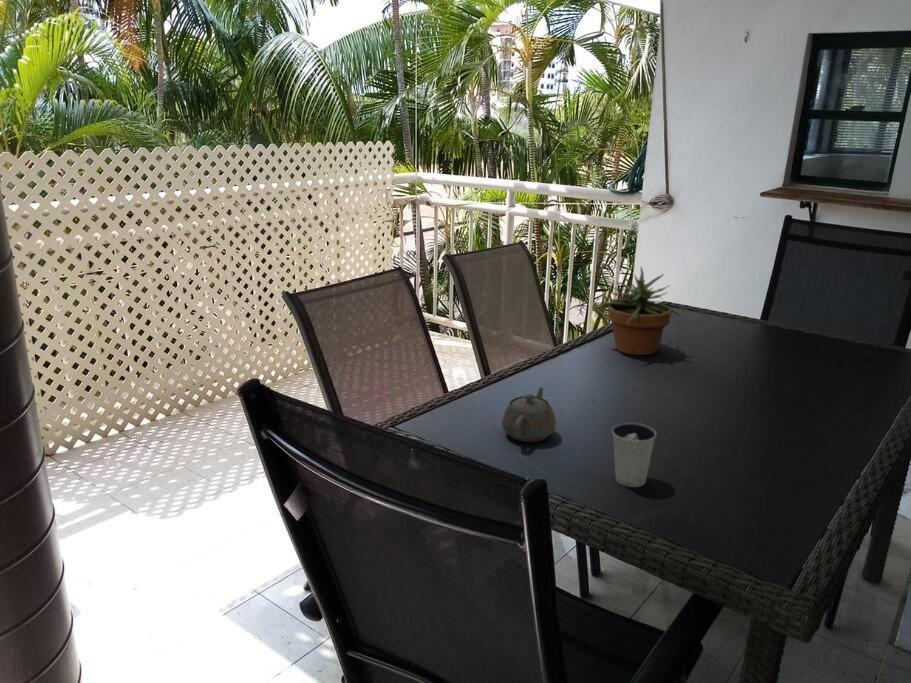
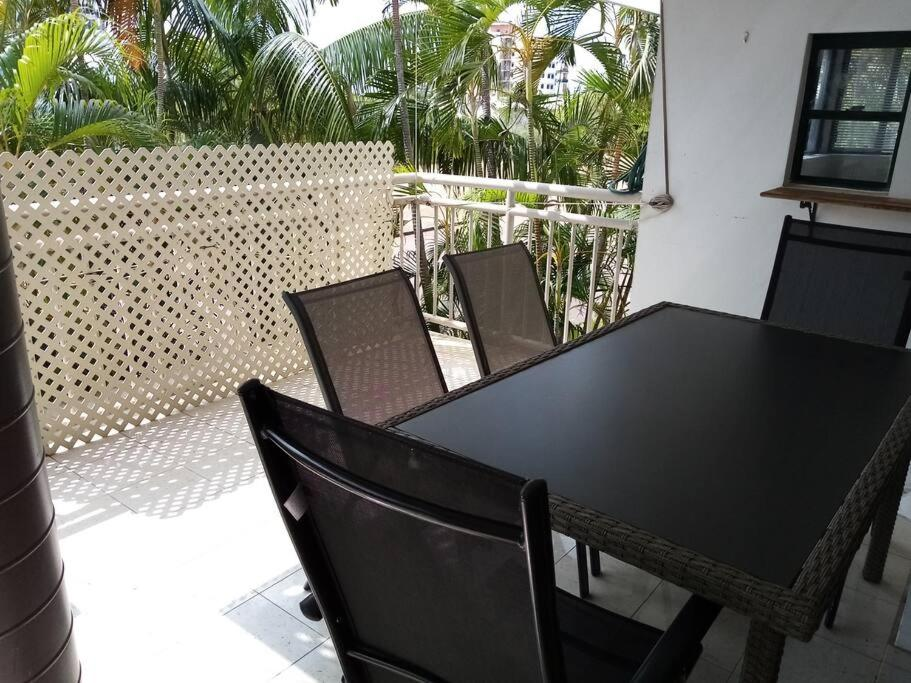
- dixie cup (632, 456)
- potted plant (642, 311)
- teapot (529, 413)
